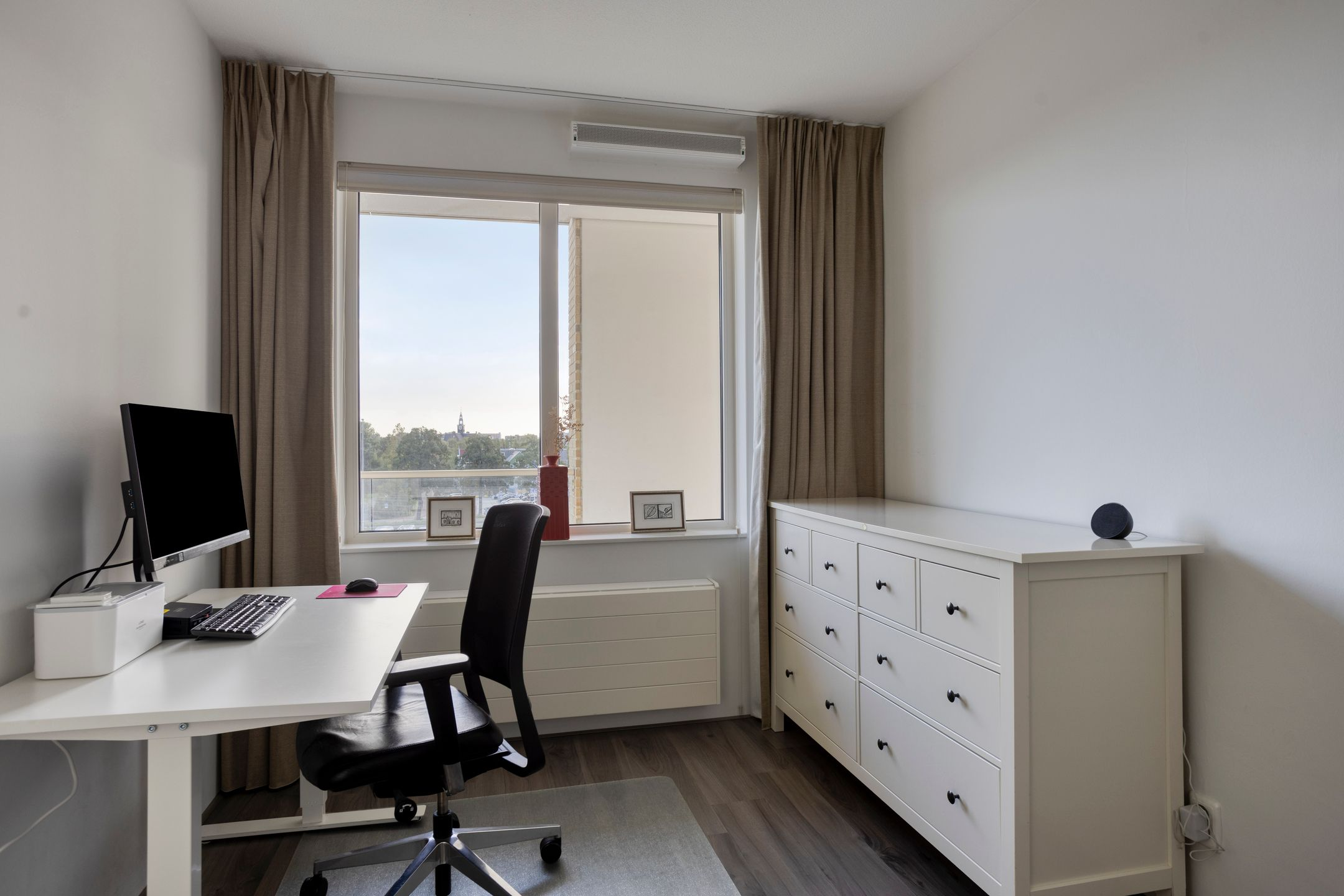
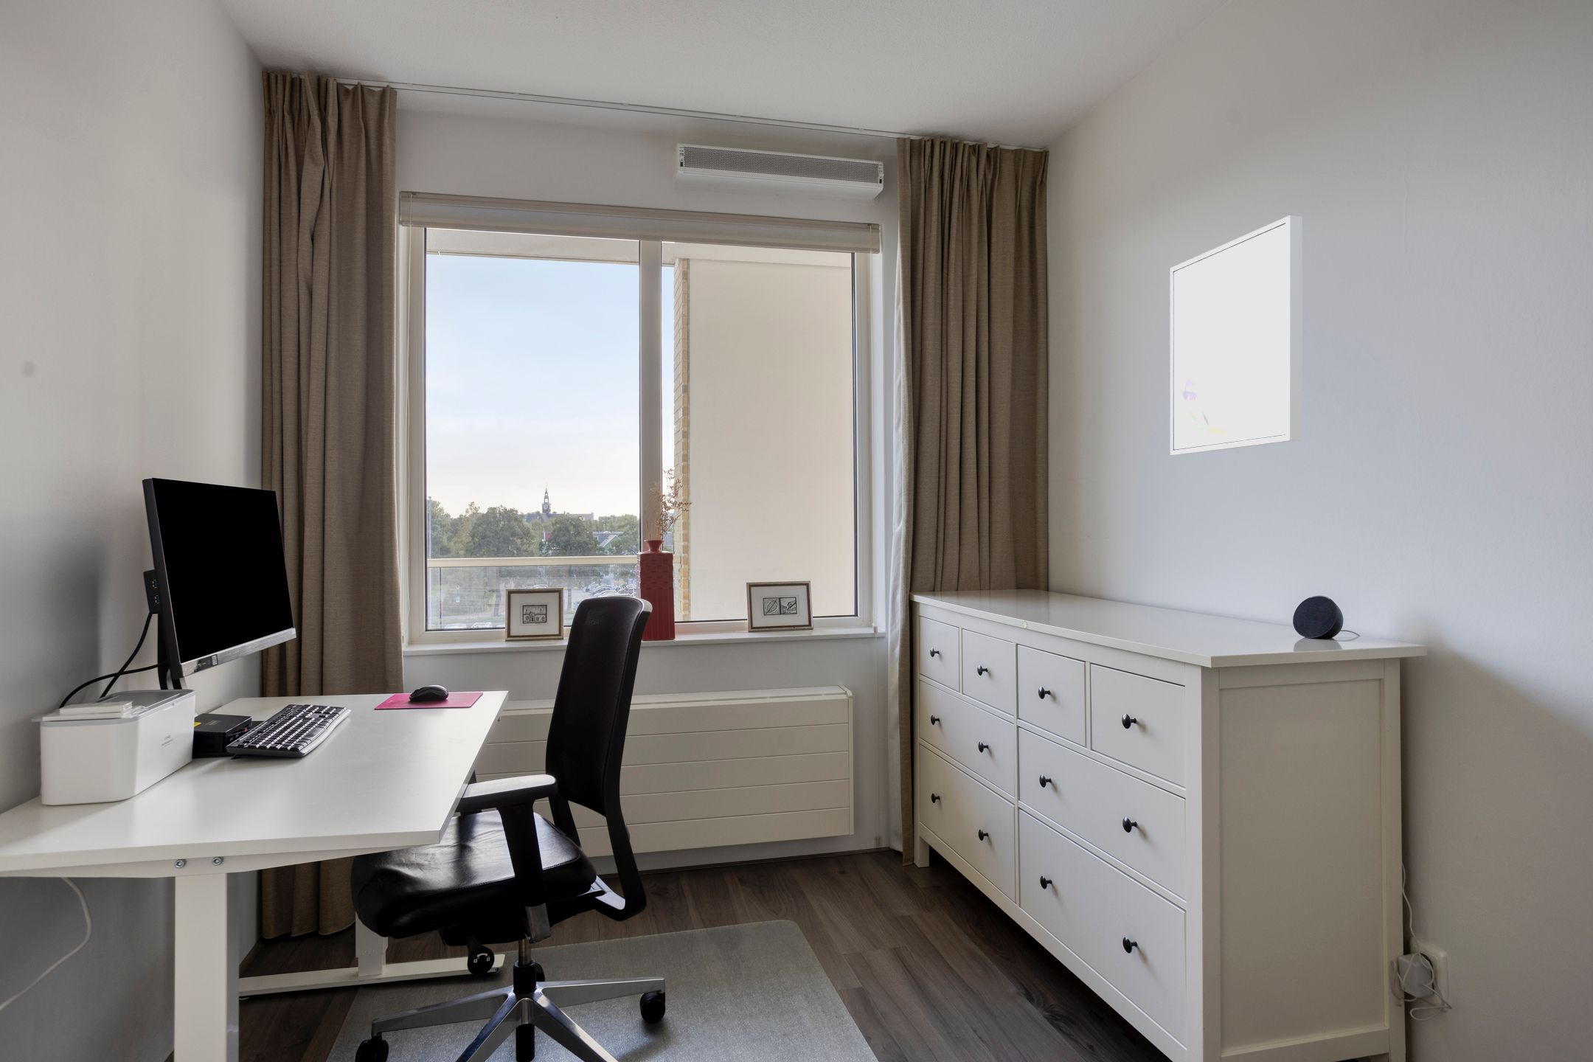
+ wall art (1230, 346)
